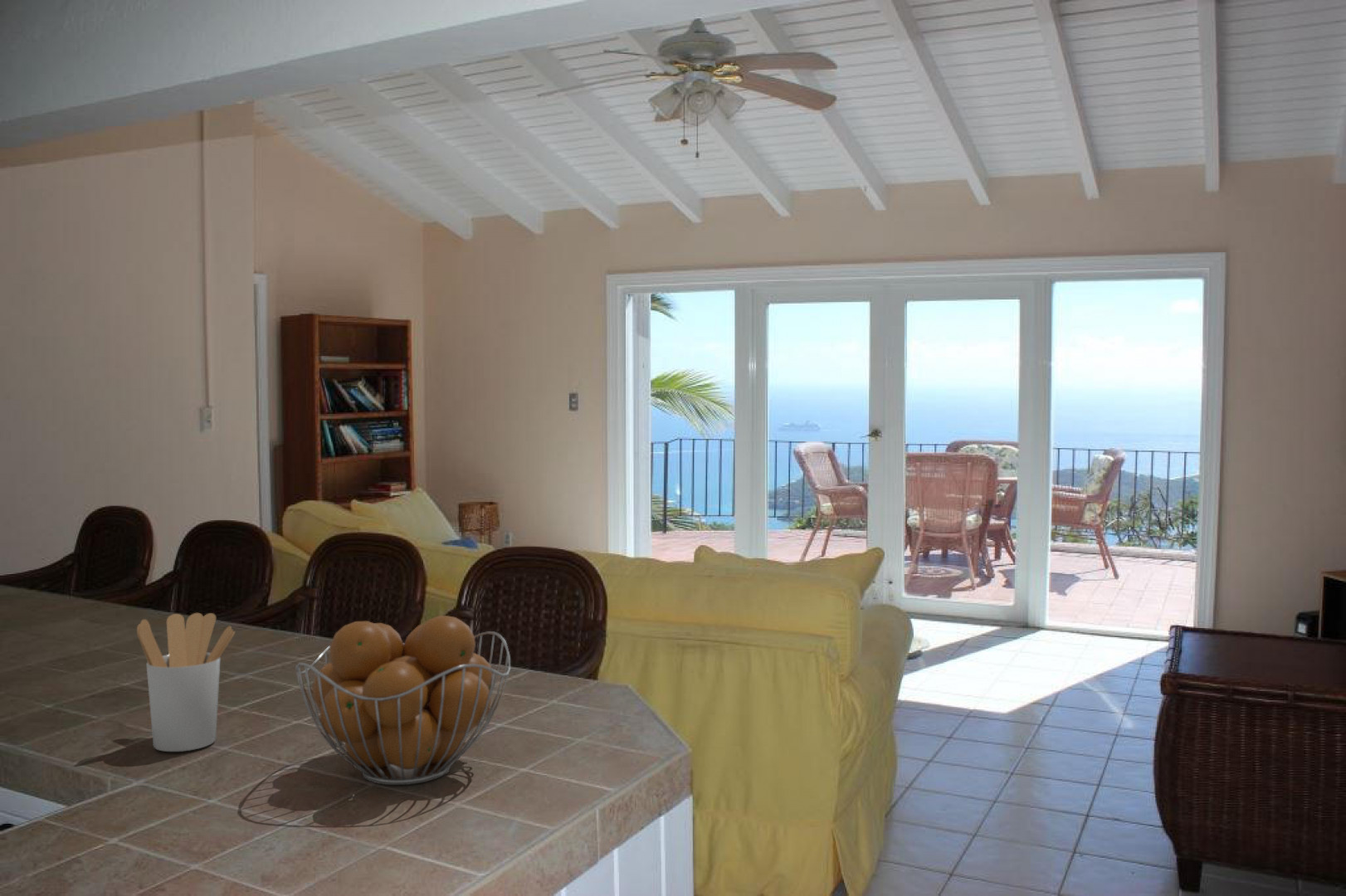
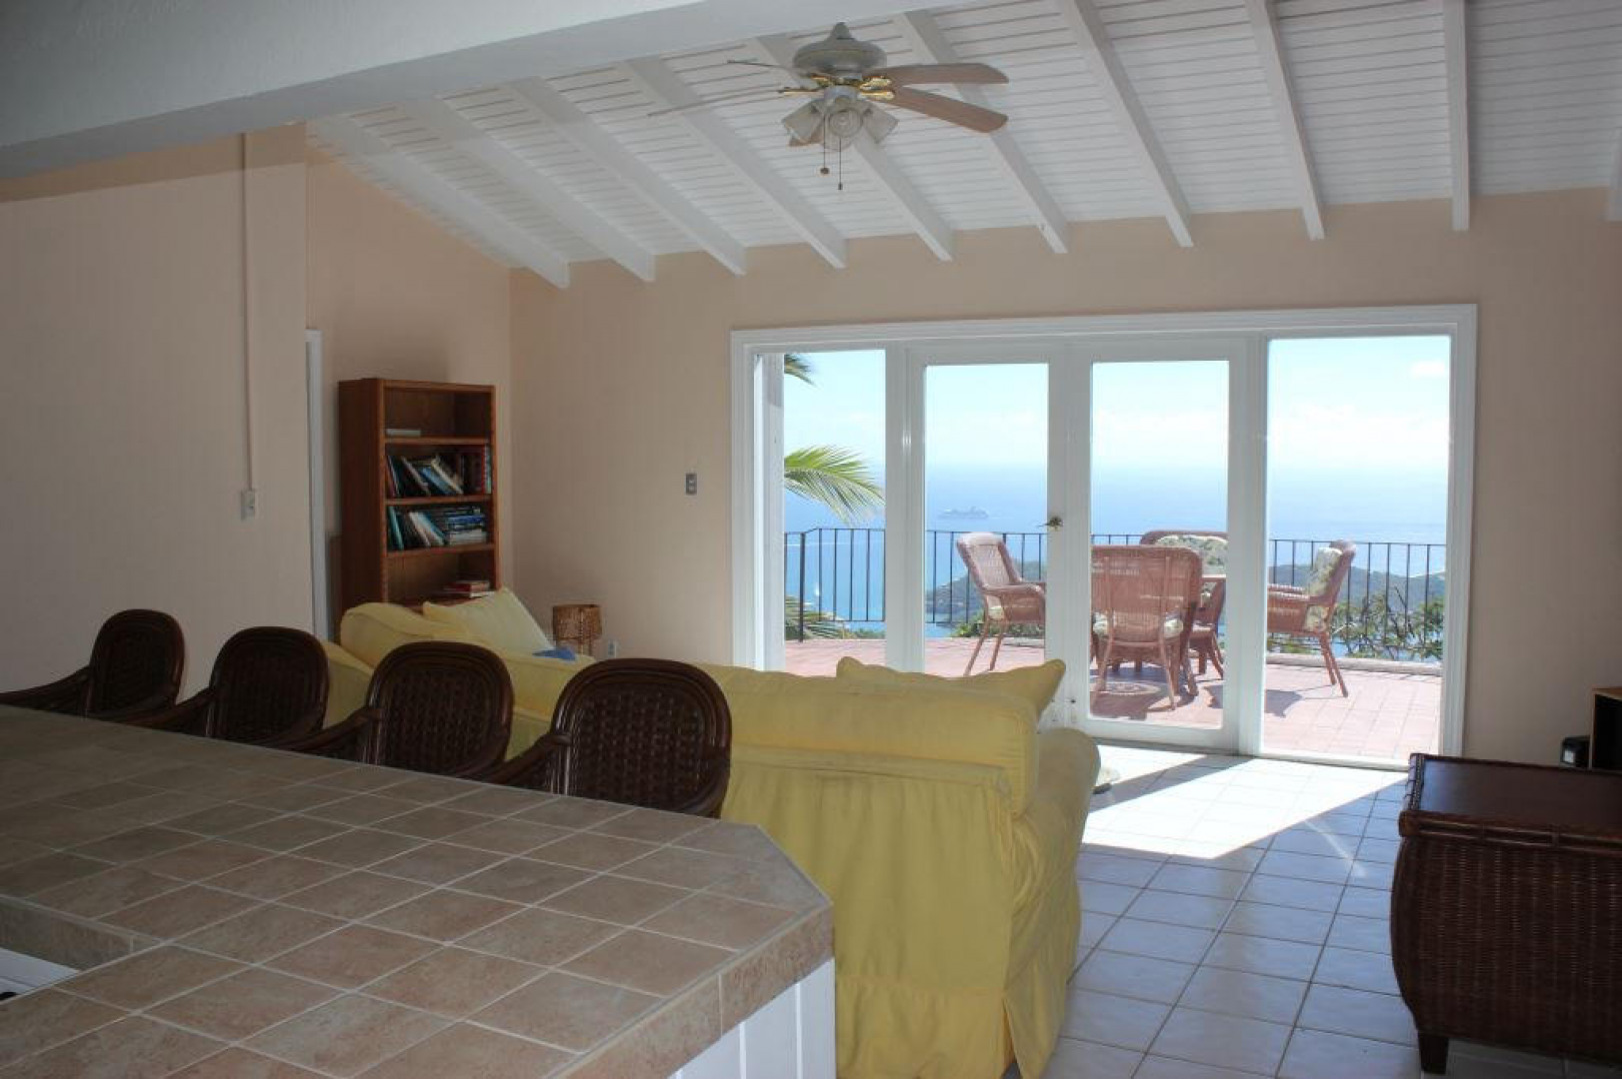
- fruit basket (407, 693)
- utensil holder (186, 676)
